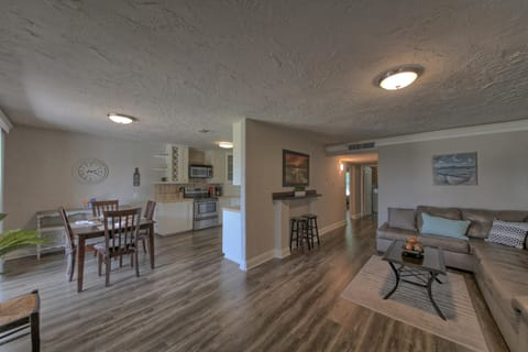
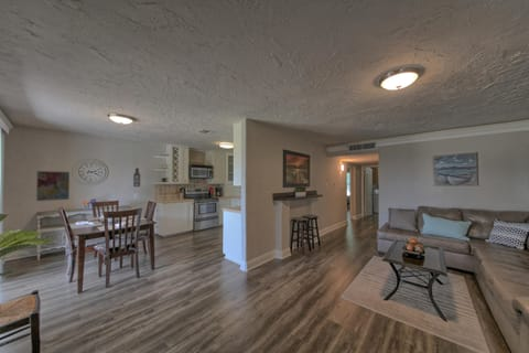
+ wall art (53, 185)
